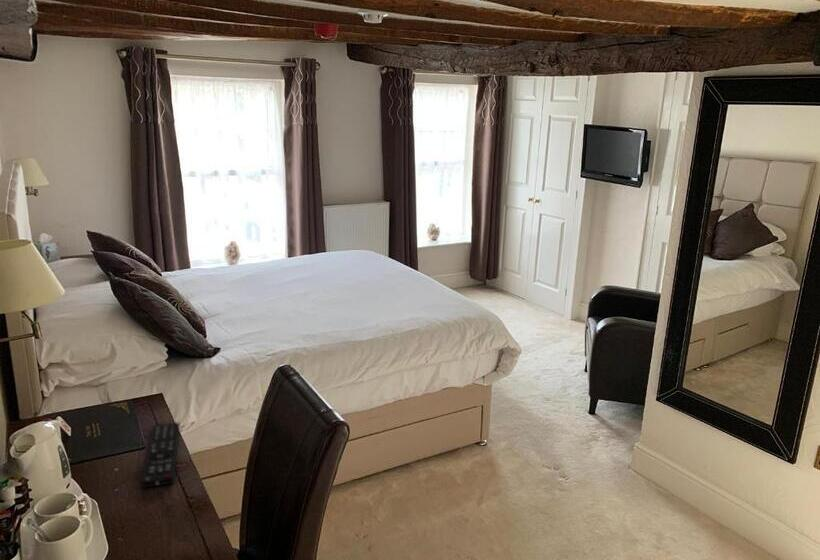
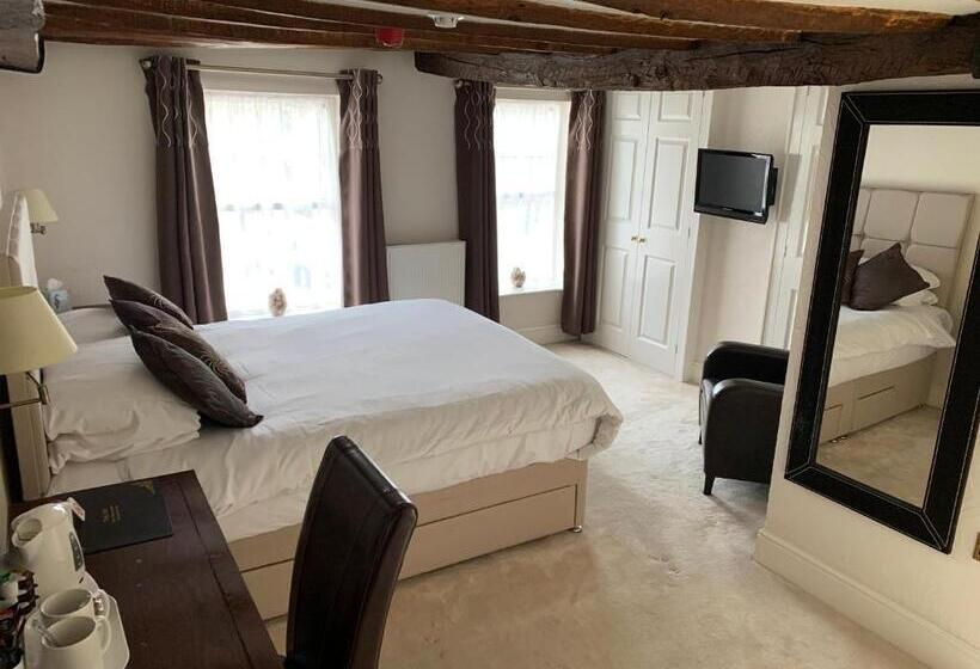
- remote control (162, 451)
